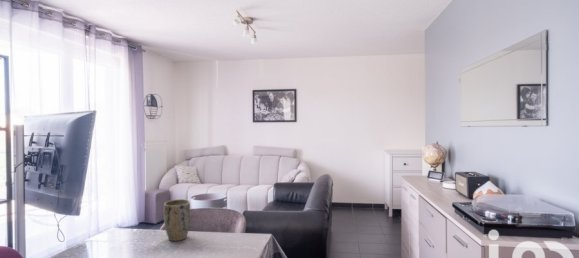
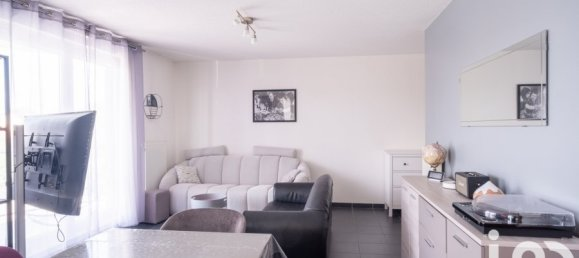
- plant pot (177, 220)
